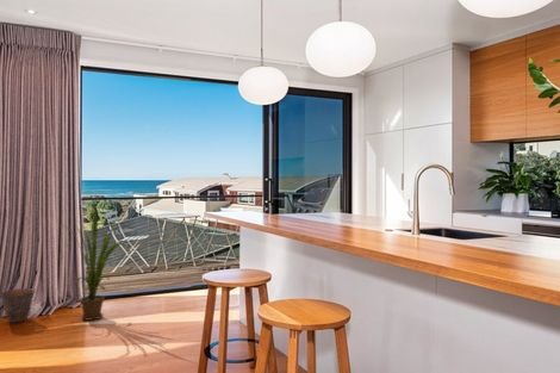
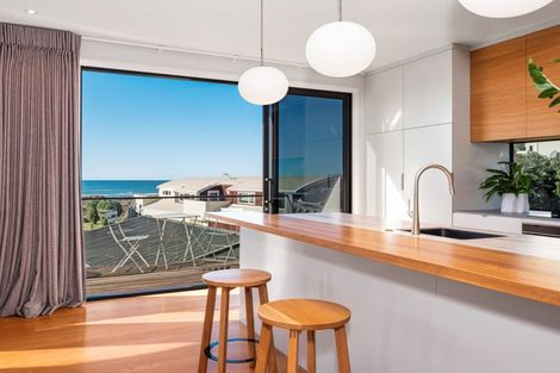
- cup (17, 306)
- house plant (89, 263)
